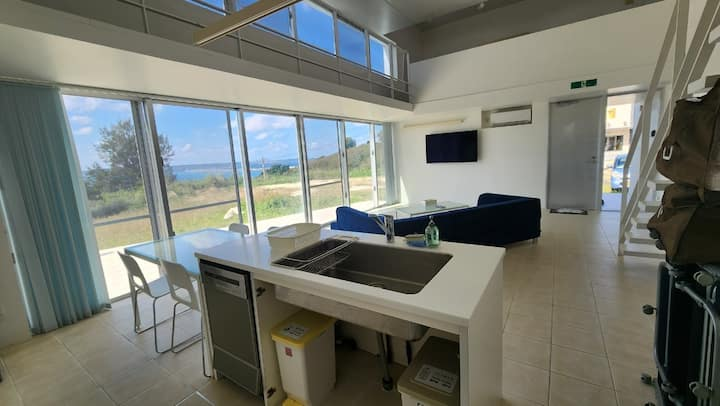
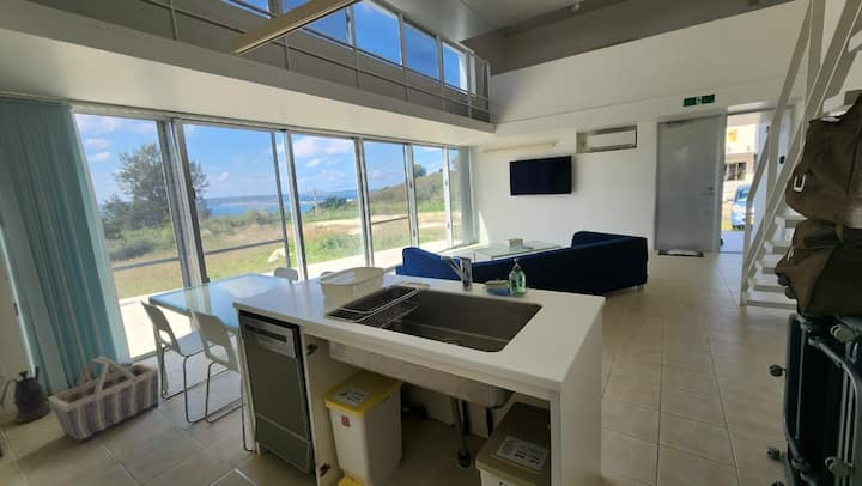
+ basket (108, 389)
+ watering can (24, 396)
